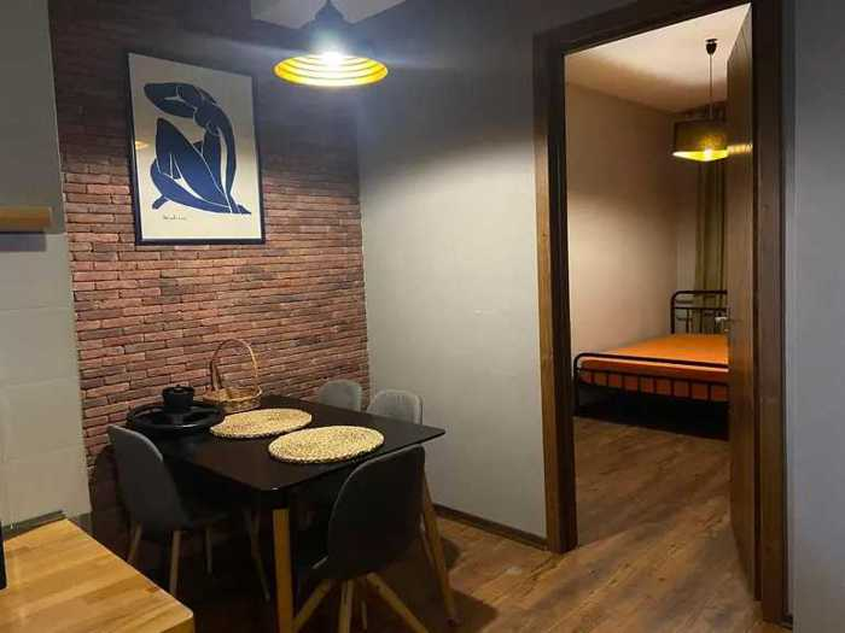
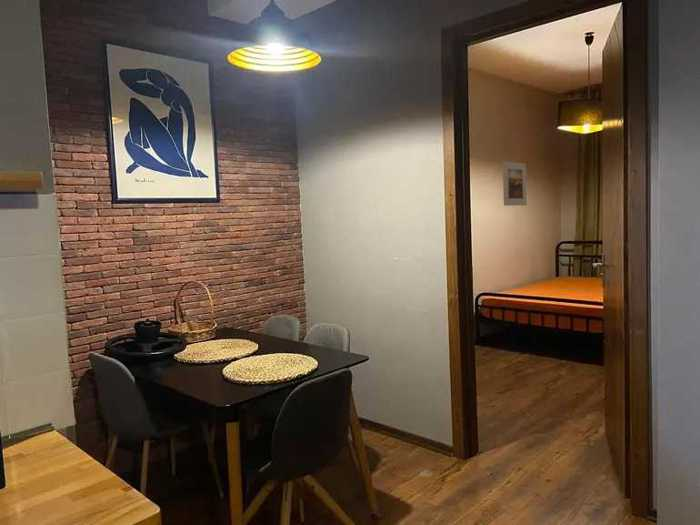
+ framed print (515, 184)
